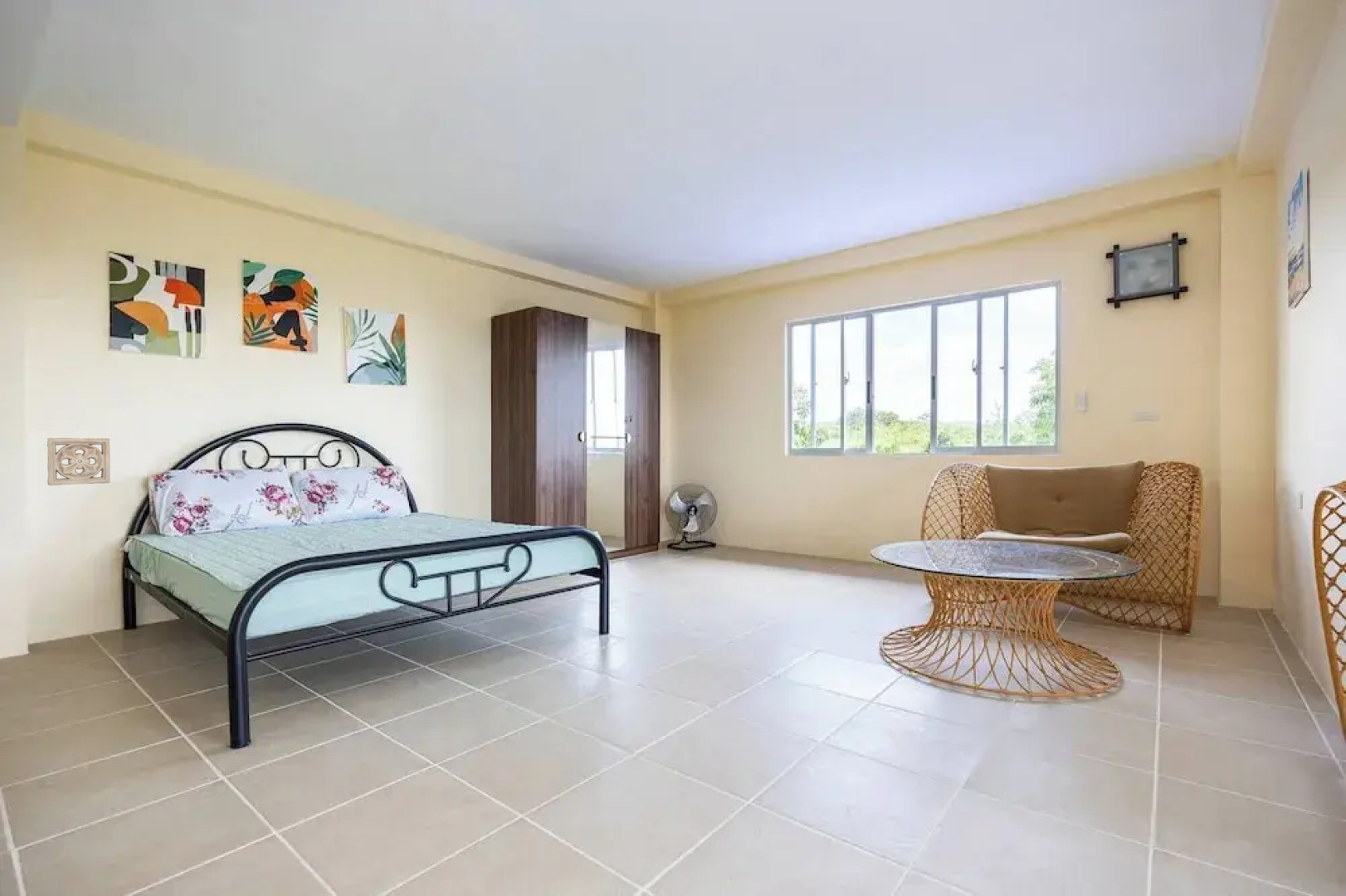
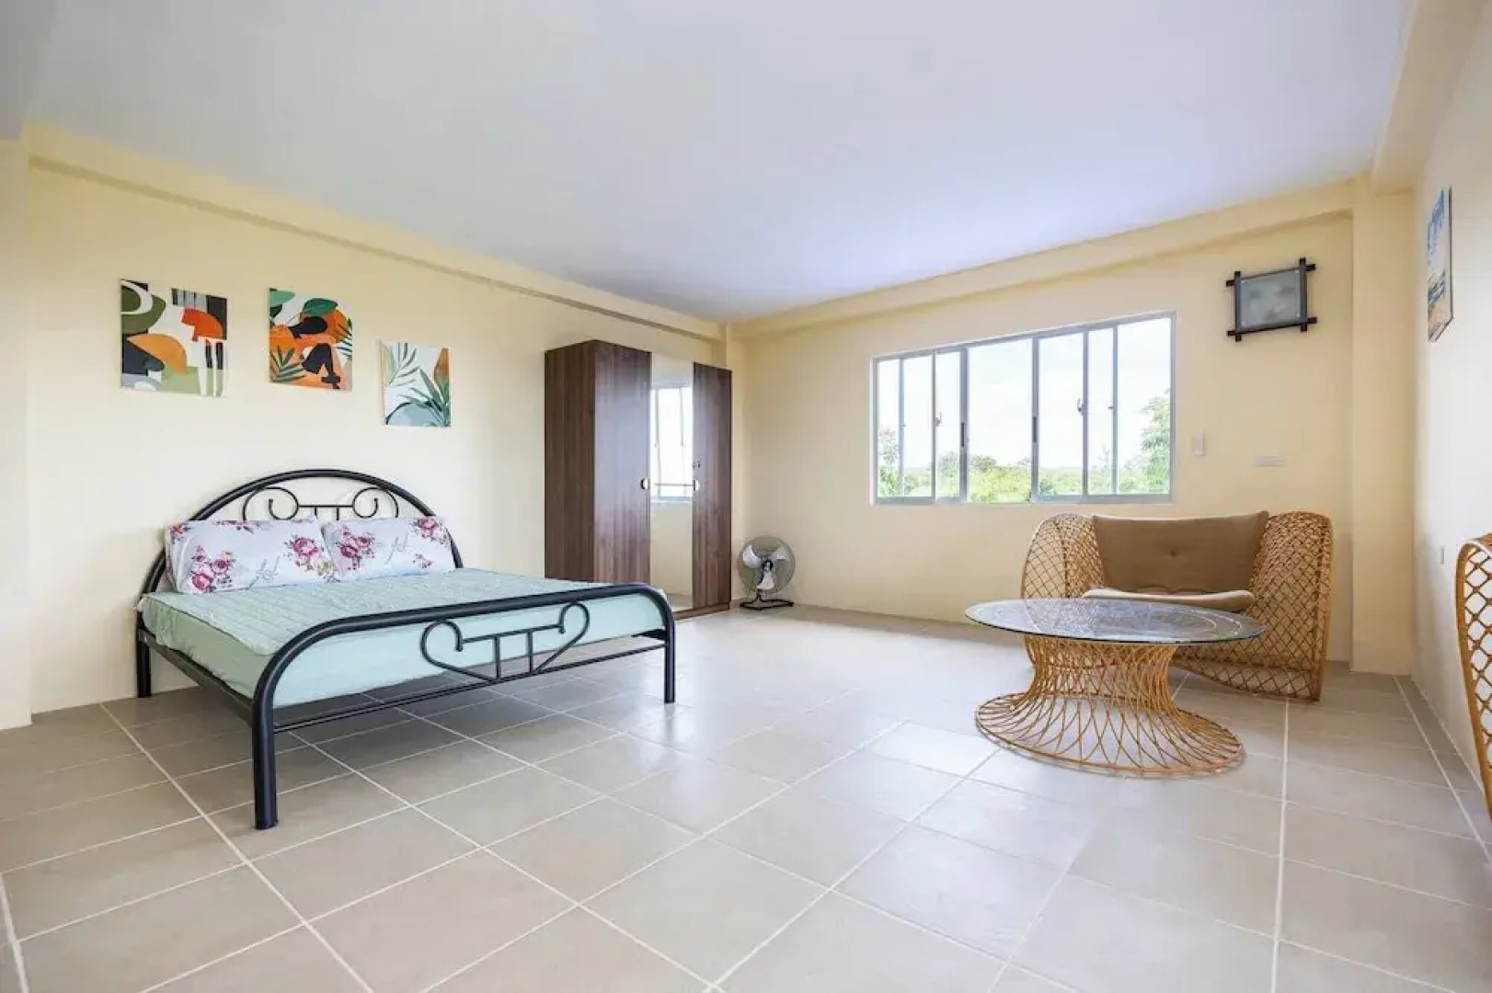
- wall ornament (79, 462)
